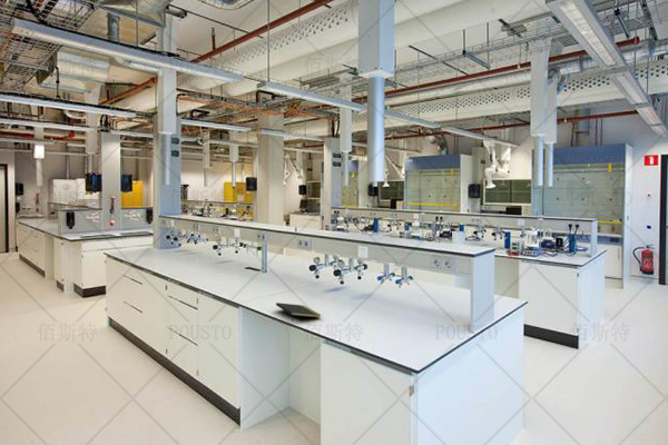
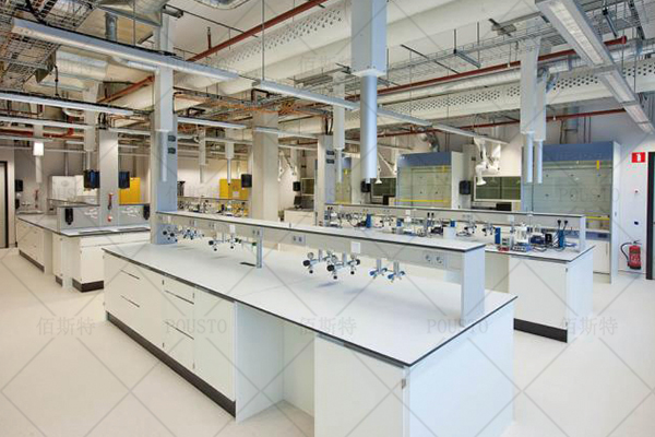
- notepad (297, 309)
